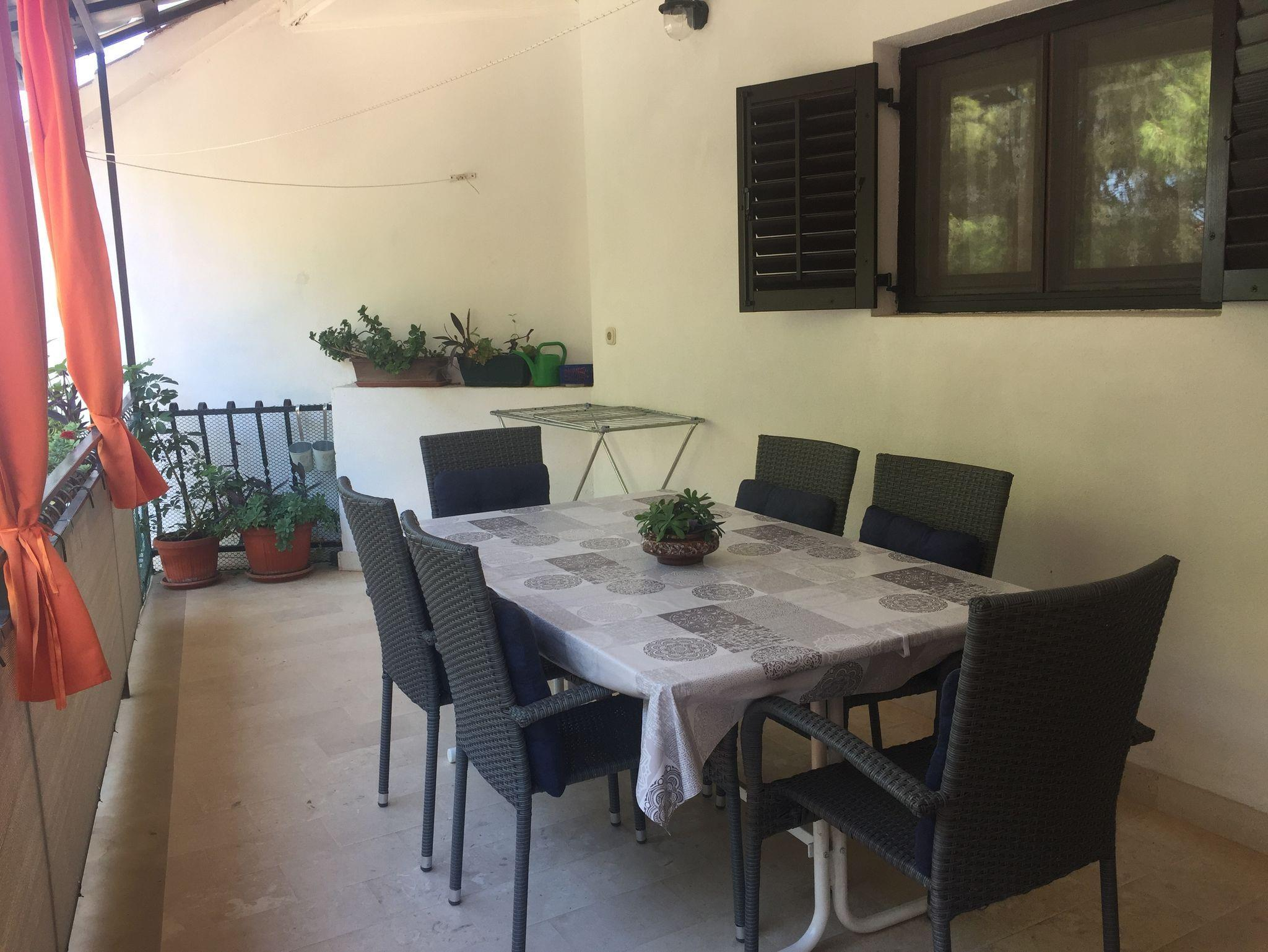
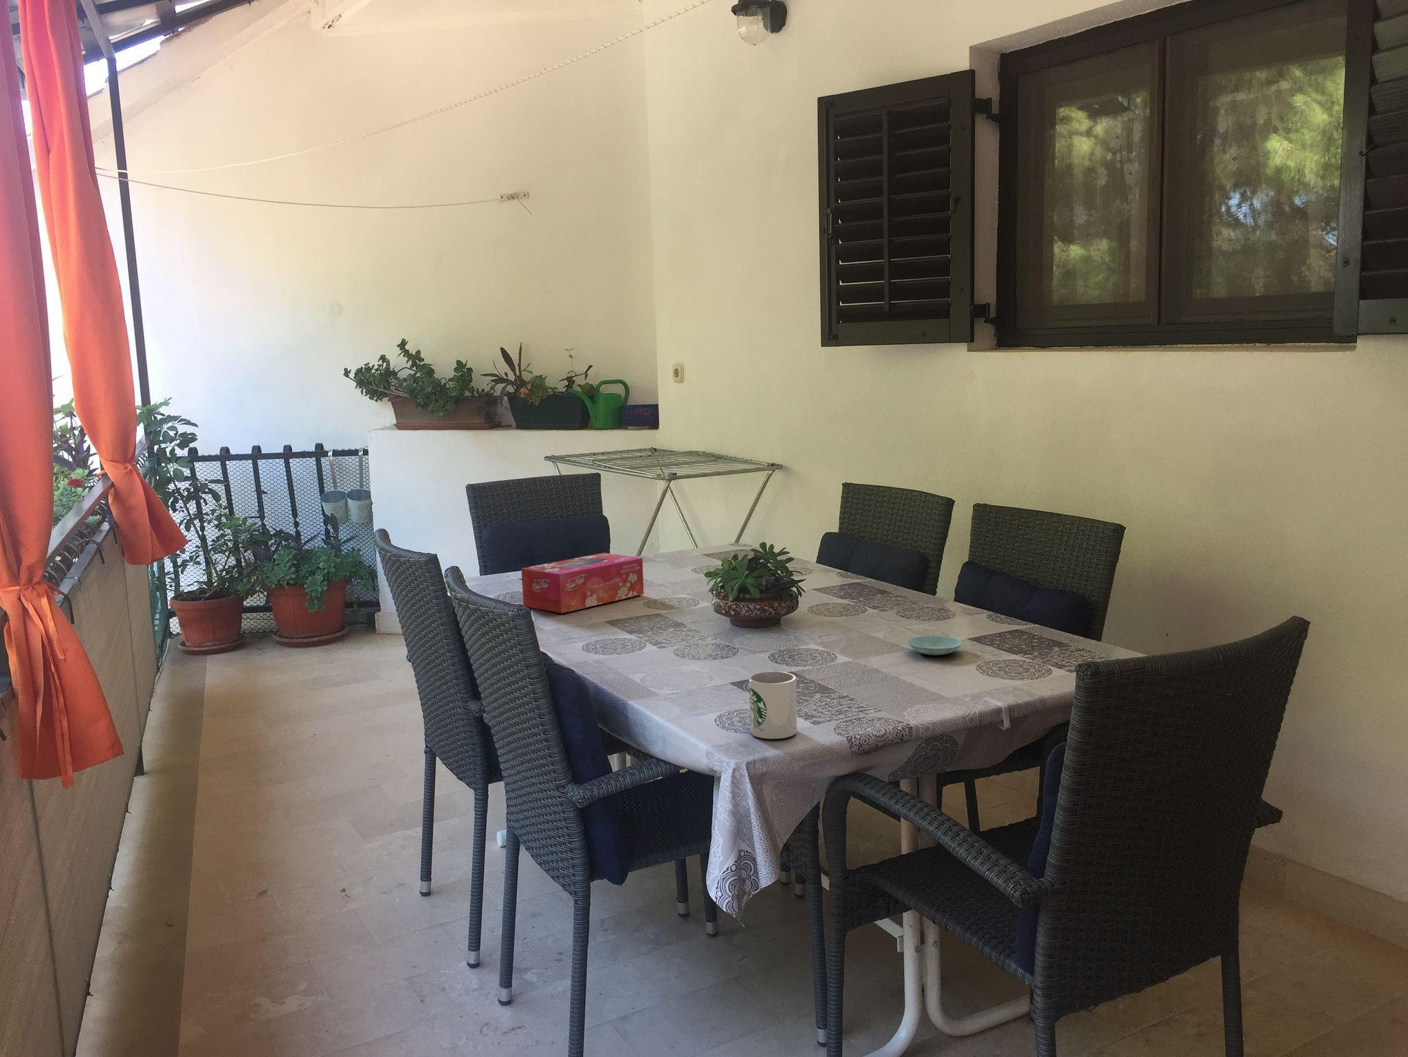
+ mug (768, 702)
+ saucer (934, 646)
+ tissue box (584, 582)
